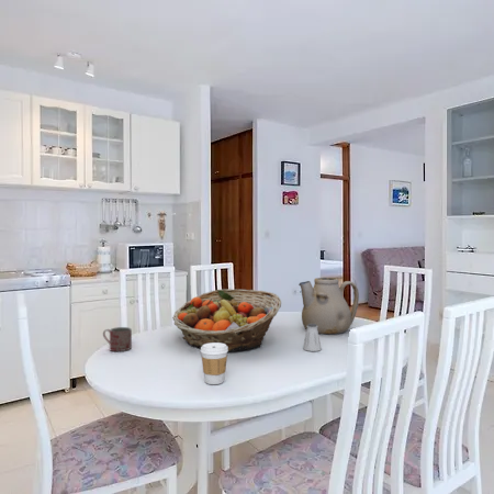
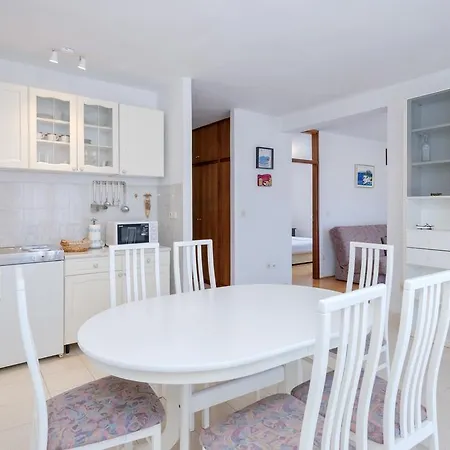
- fruit basket (226, 317)
- saltshaker (312, 336)
- teapot (327, 303)
- mug (117, 338)
- coffee cup (214, 362)
